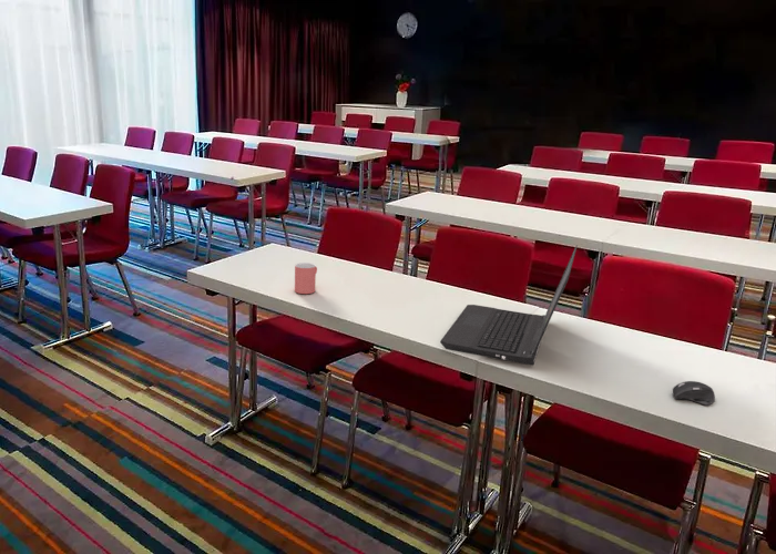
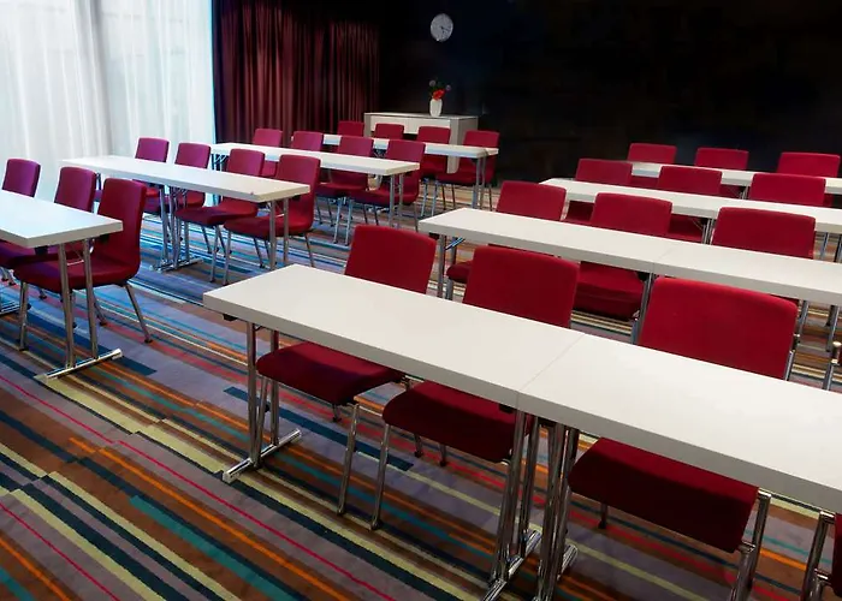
- computer mouse (695, 390)
- laptop computer (508, 310)
- cup (307, 277)
